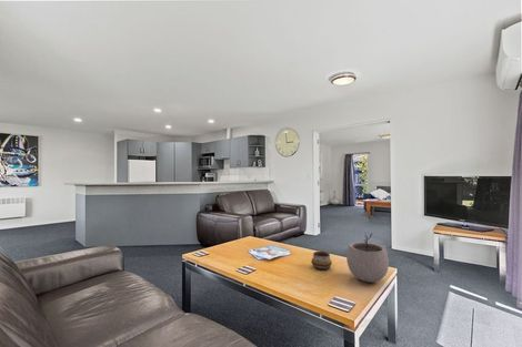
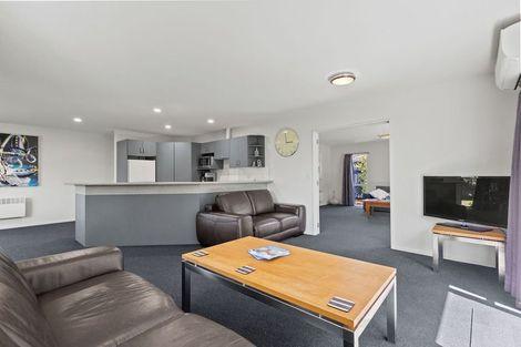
- decorative bowl (321, 261)
- plant pot (367, 255)
